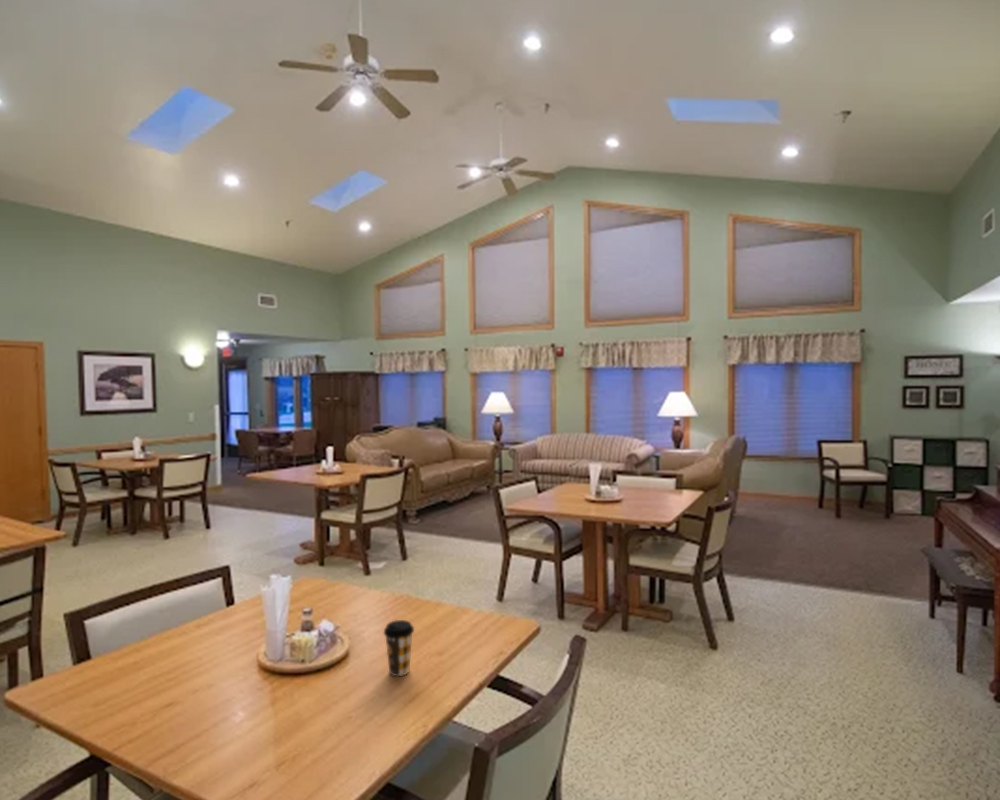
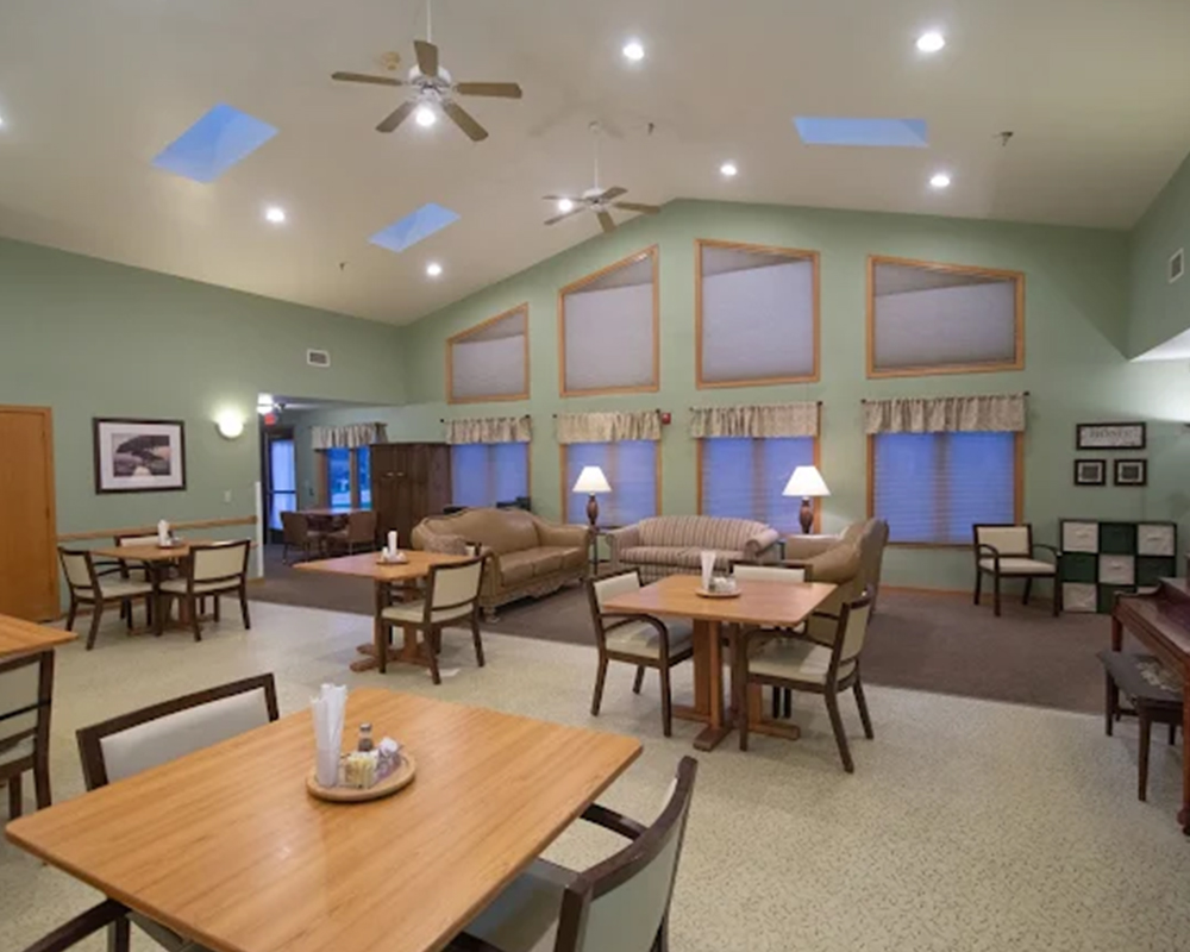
- coffee cup (399, 648)
